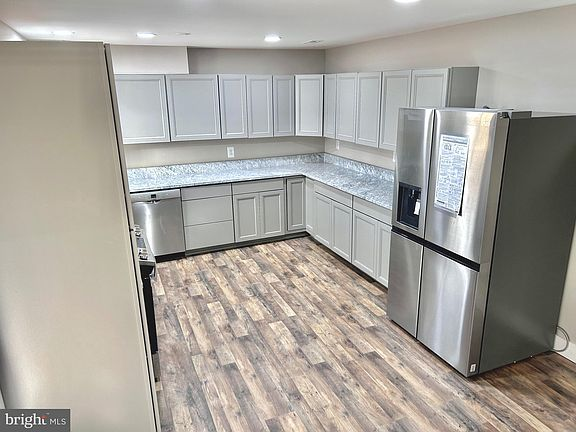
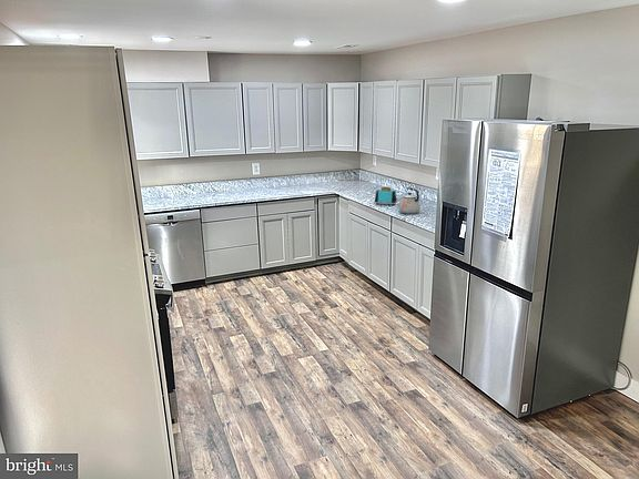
+ kettle (408, 200)
+ toaster (385, 195)
